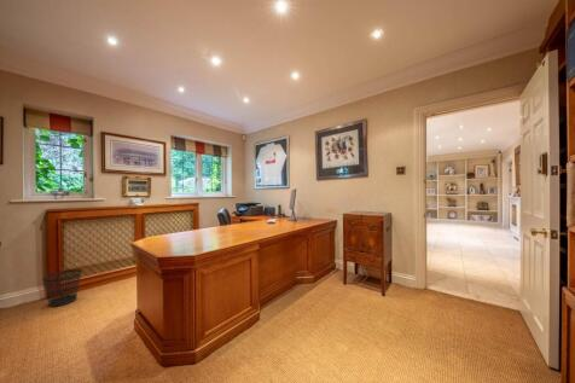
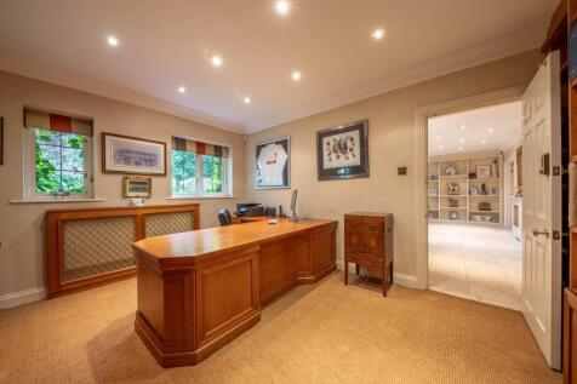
- wastebasket (63, 288)
